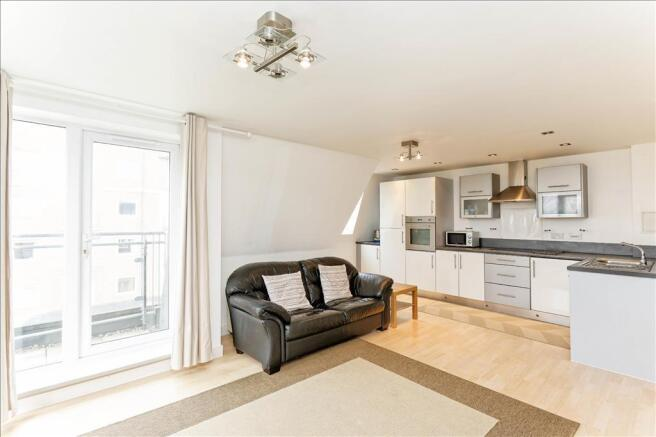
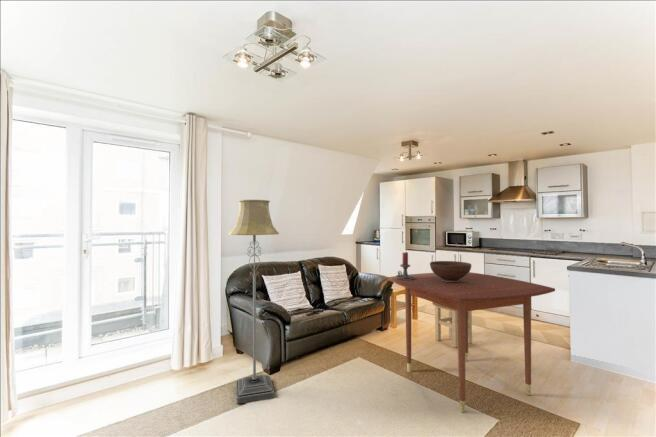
+ candle holder (403, 264)
+ stool (453, 322)
+ dining table (463, 331)
+ fruit bowl (450, 272)
+ floor lamp (254, 295)
